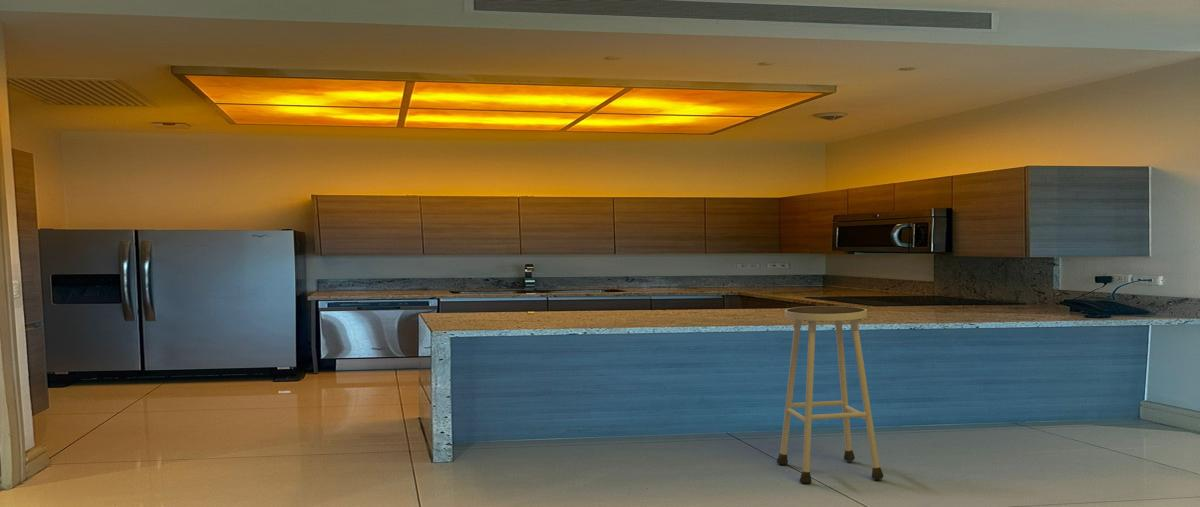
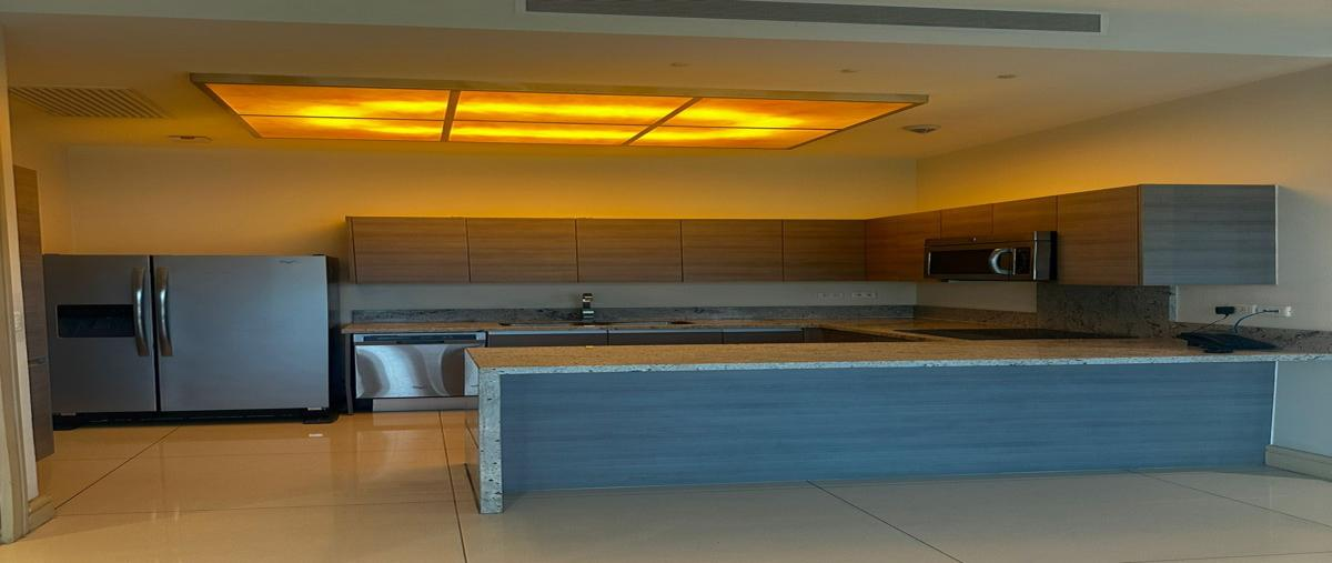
- stool (826, 401)
